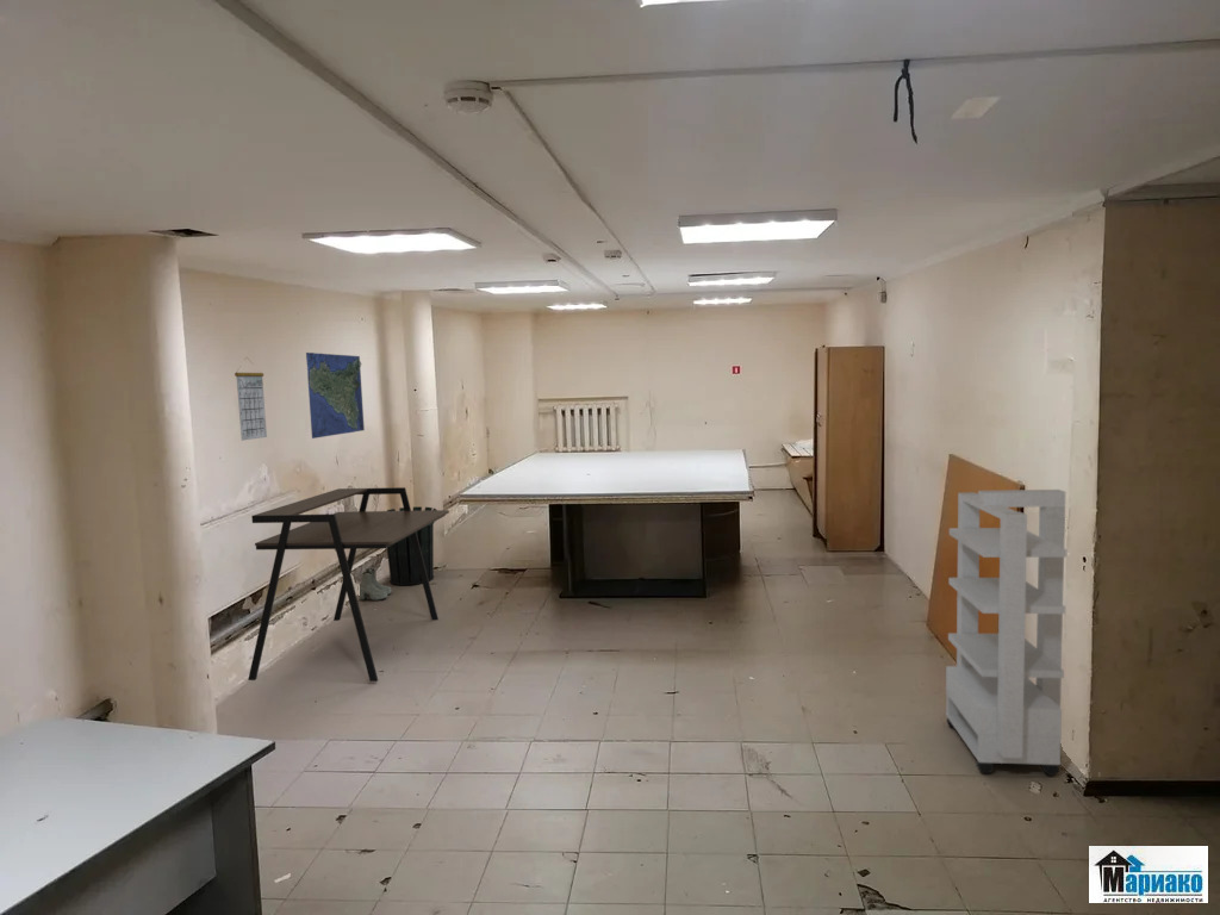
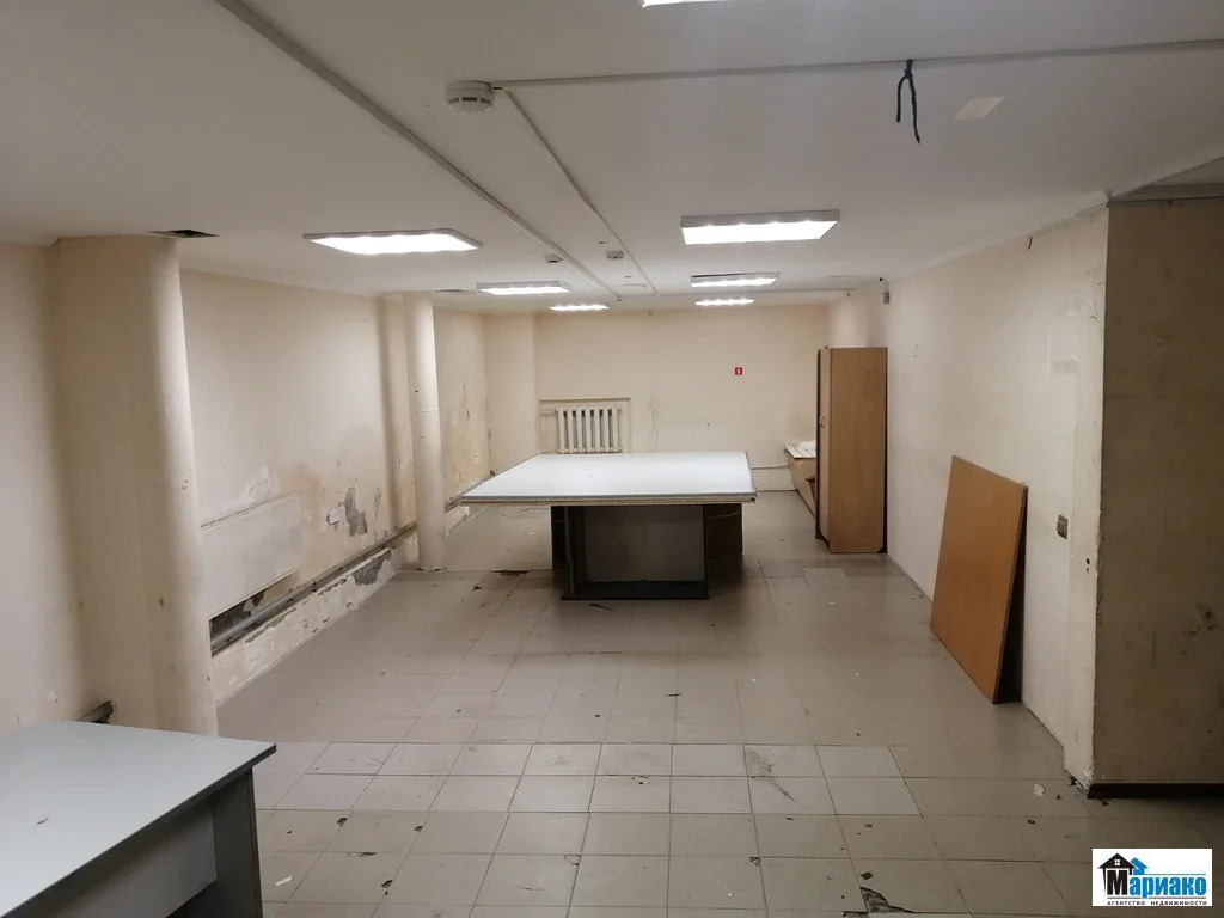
- calendar (250, 398)
- boots (374, 583)
- desk (350, 573)
- waste bin (410, 544)
- storage cabinet (1010, 622)
- map (342, 394)
